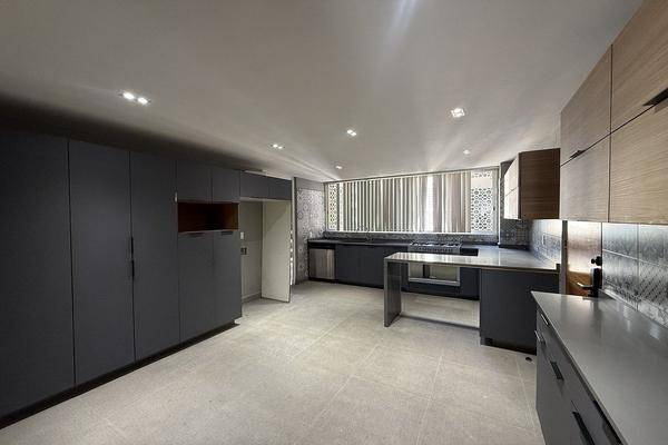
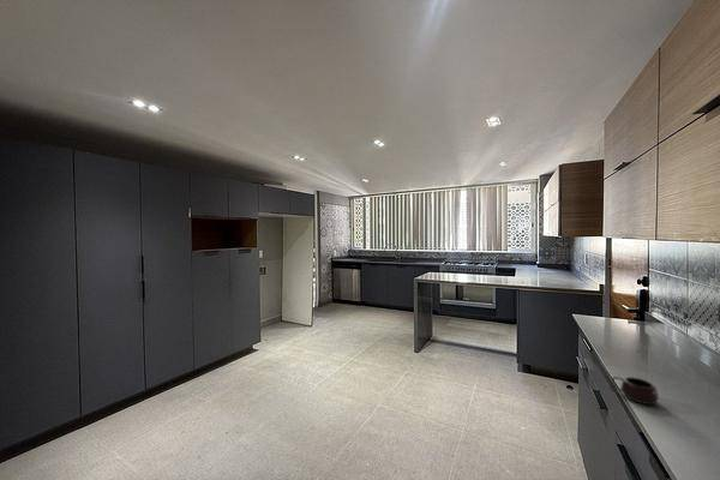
+ mug (634, 389)
